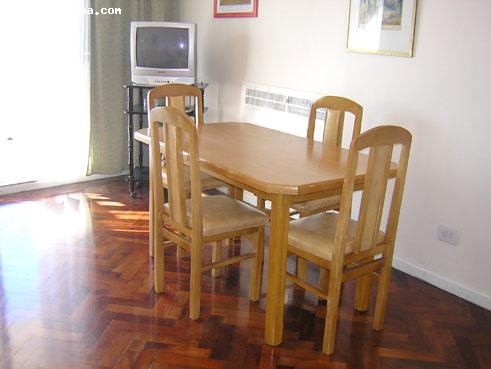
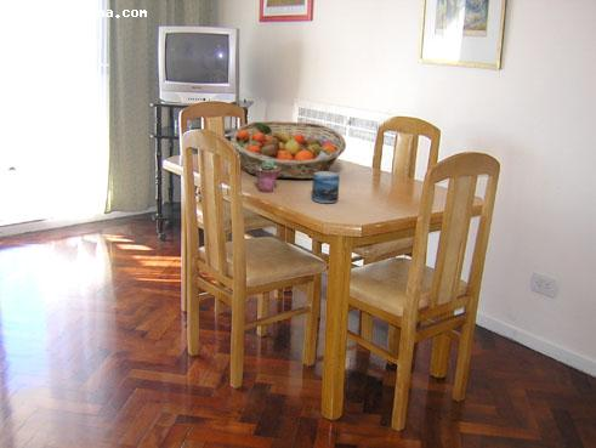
+ fruit basket (288, 148)
+ mug (328, 186)
+ potted succulent (266, 175)
